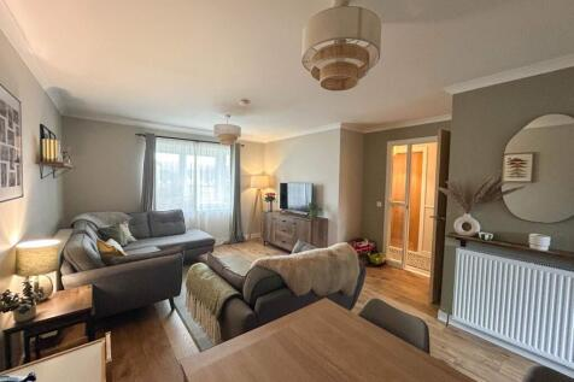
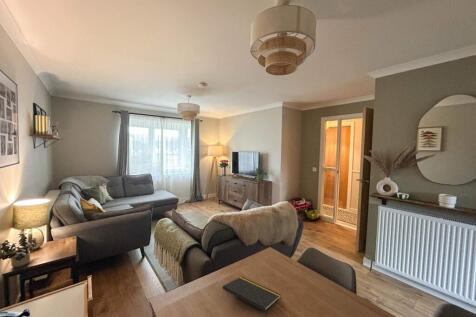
+ notepad (251, 291)
